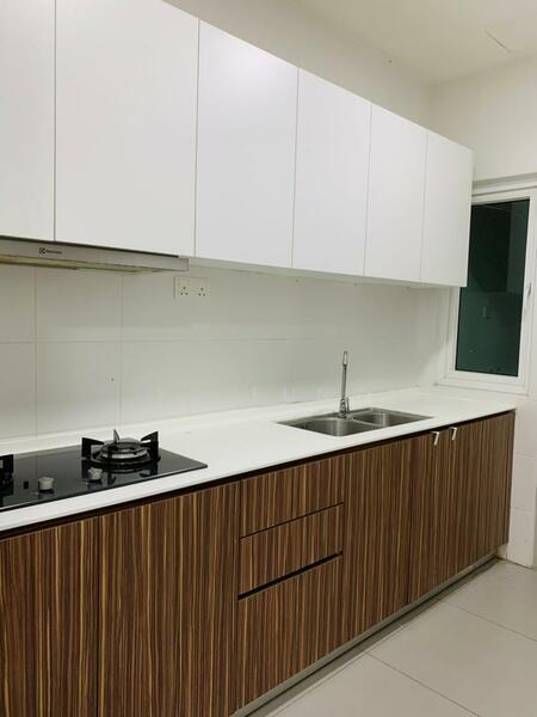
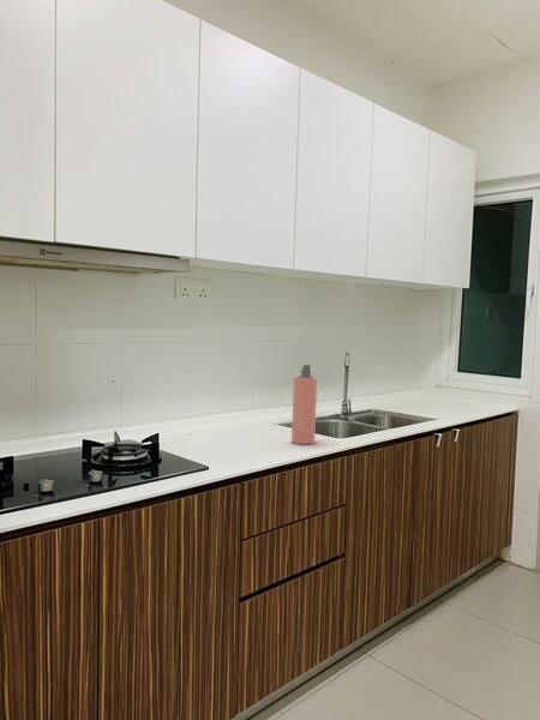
+ spray bottle (304, 403)
